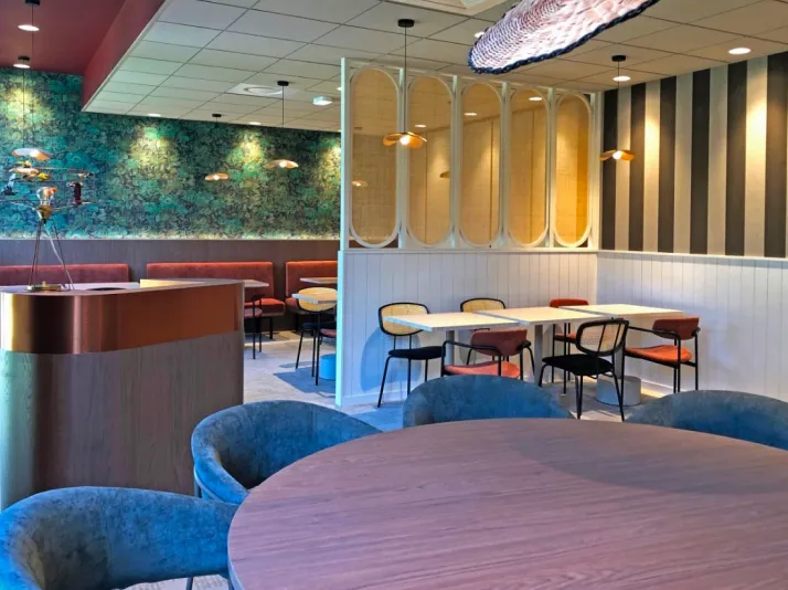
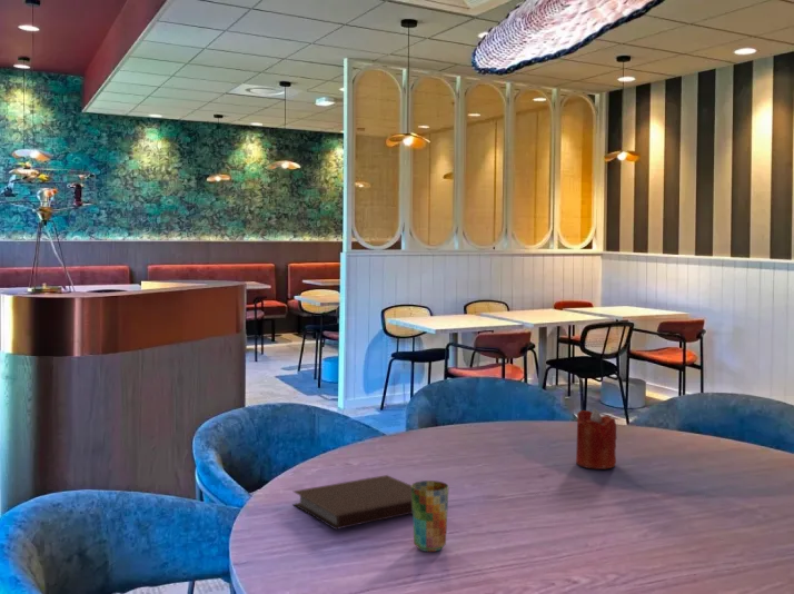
+ cup (429, 516)
+ notebook (364, 499)
+ candle (595, 436)
